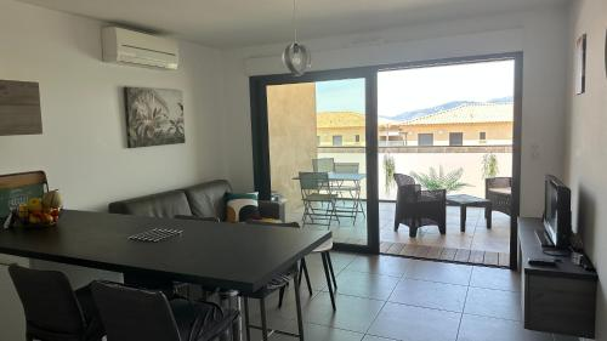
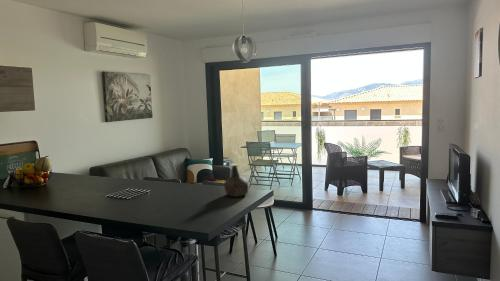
+ bottle (236, 180)
